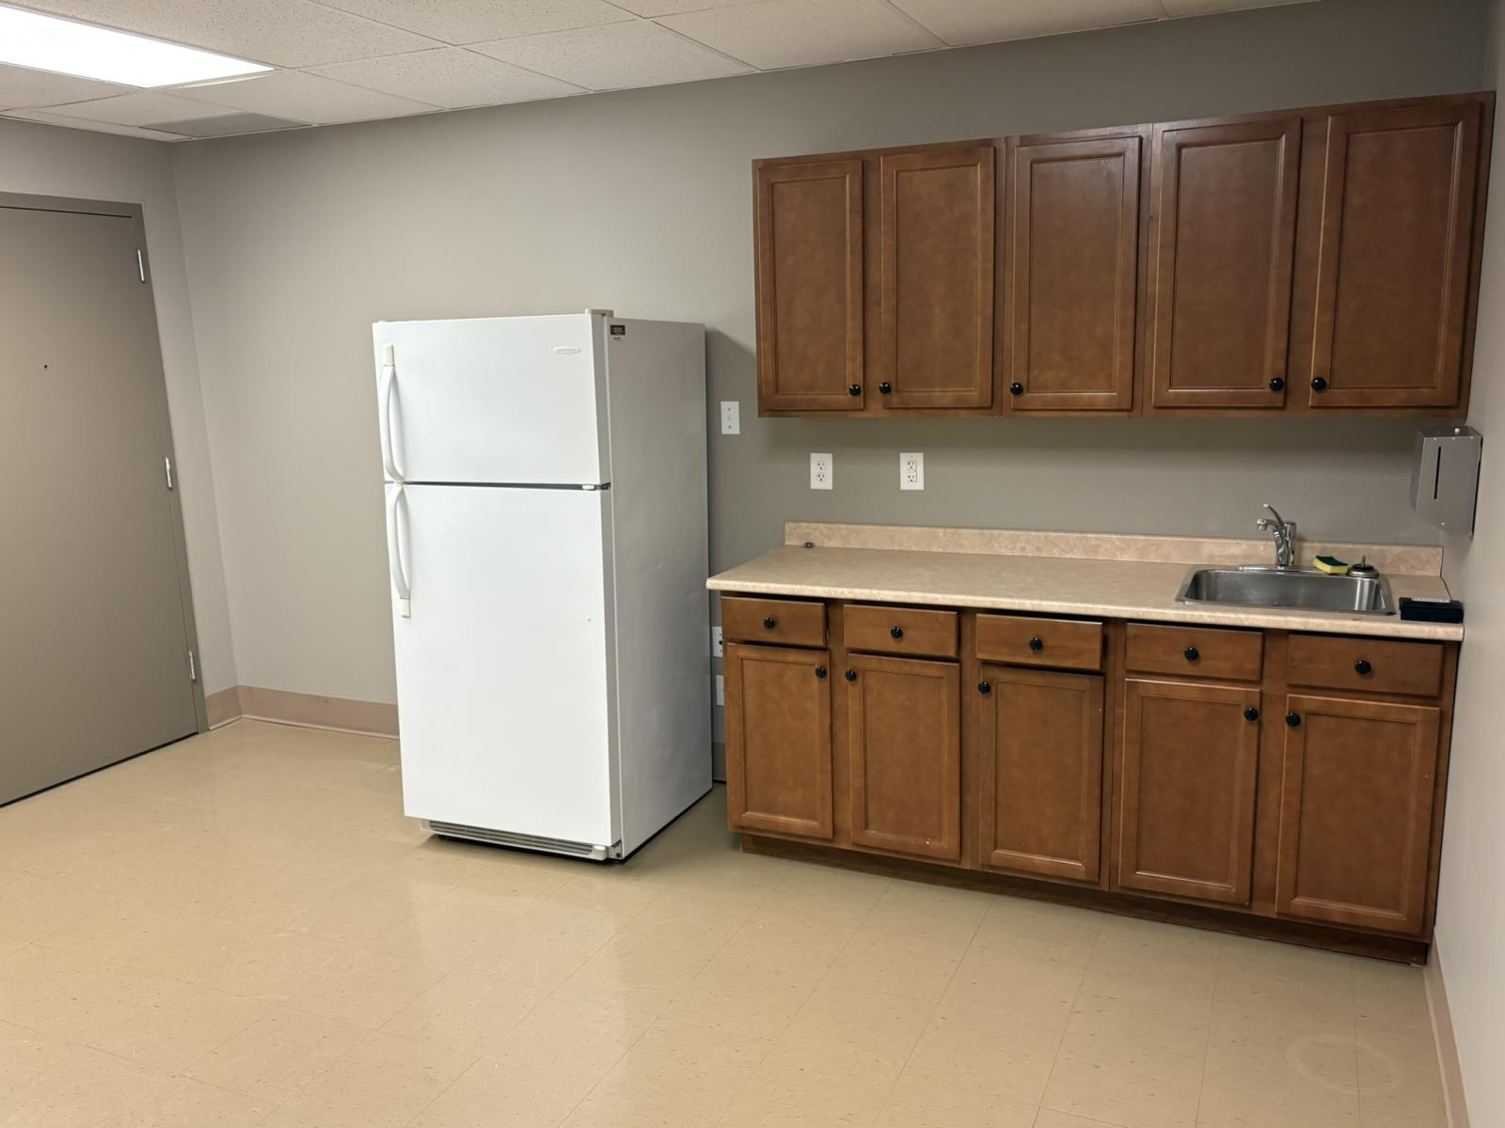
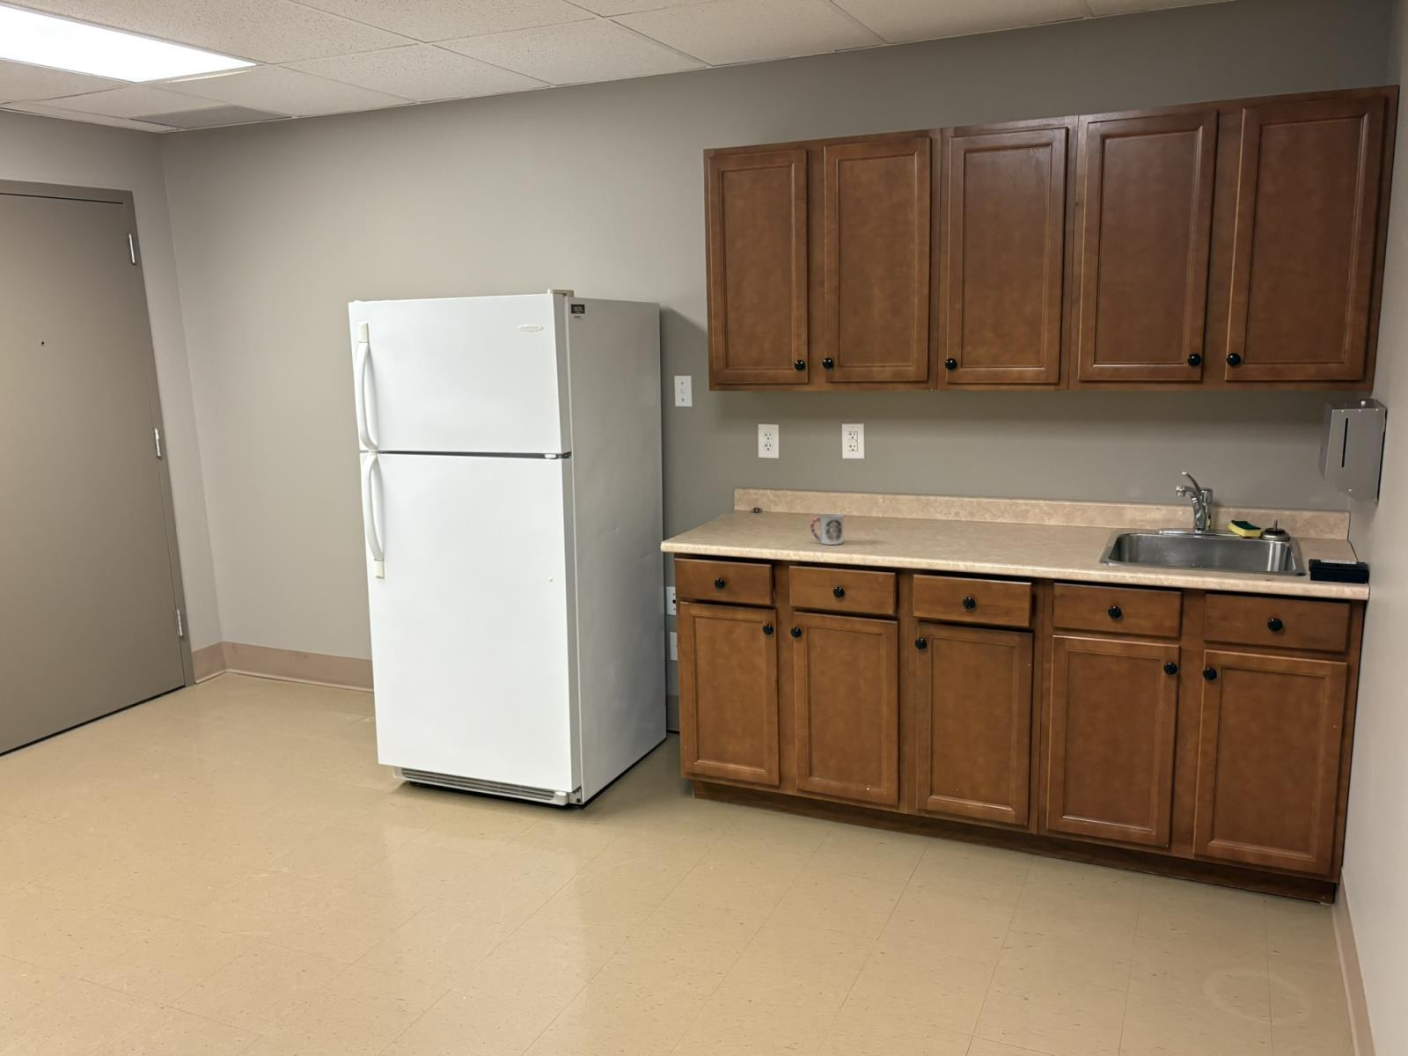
+ cup (826, 529)
